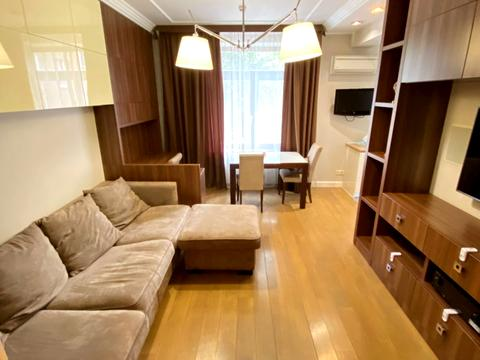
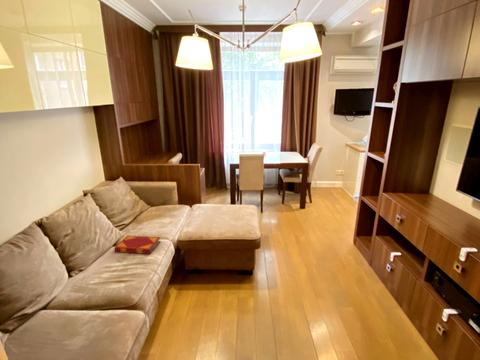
+ hardback book (138, 244)
